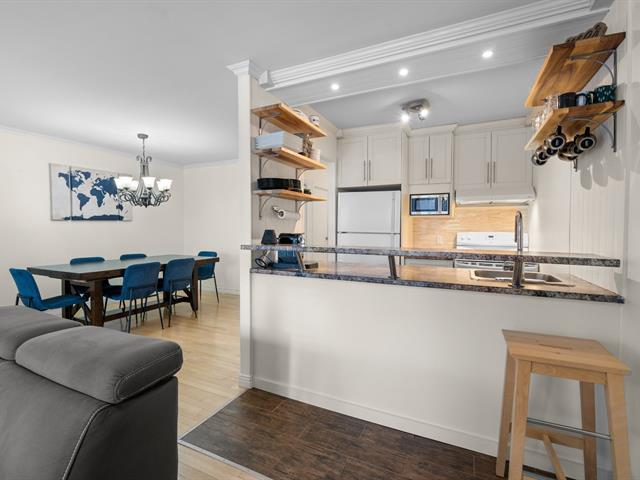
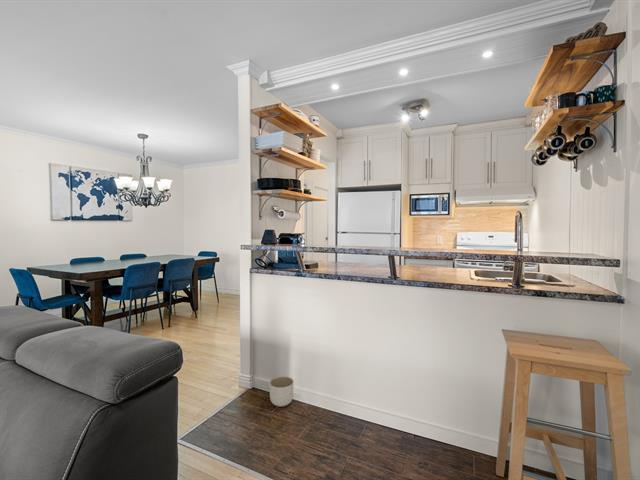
+ planter (281, 392)
